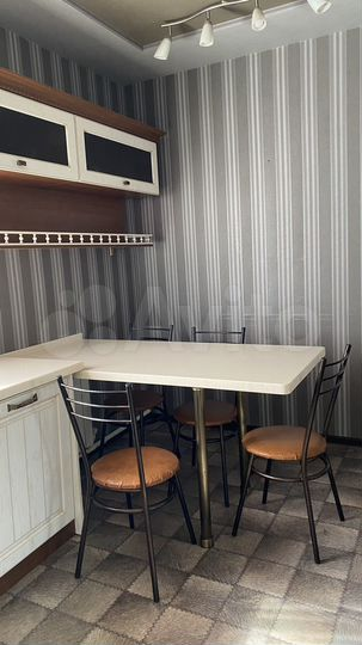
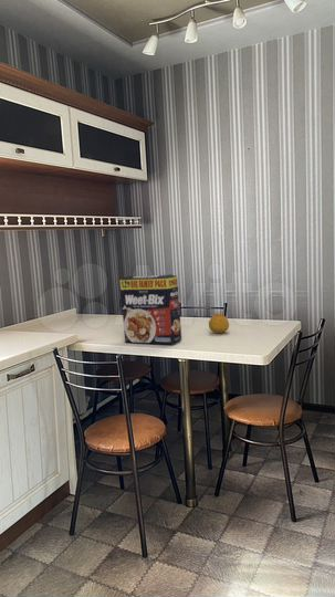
+ cereal box (150, 308)
+ fruit (219, 323)
